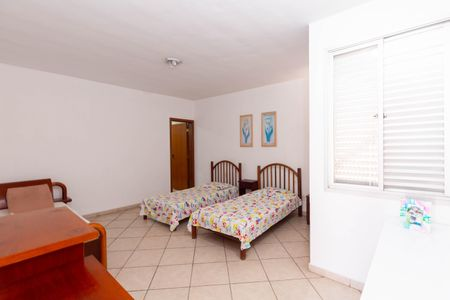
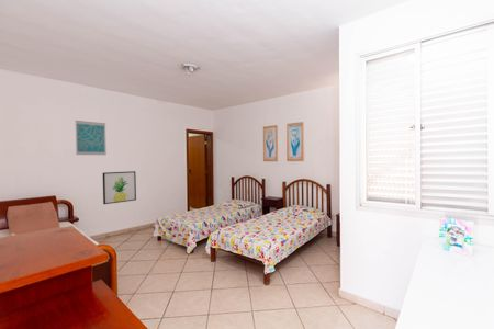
+ wall art (120, 186)
+ wall art (91, 138)
